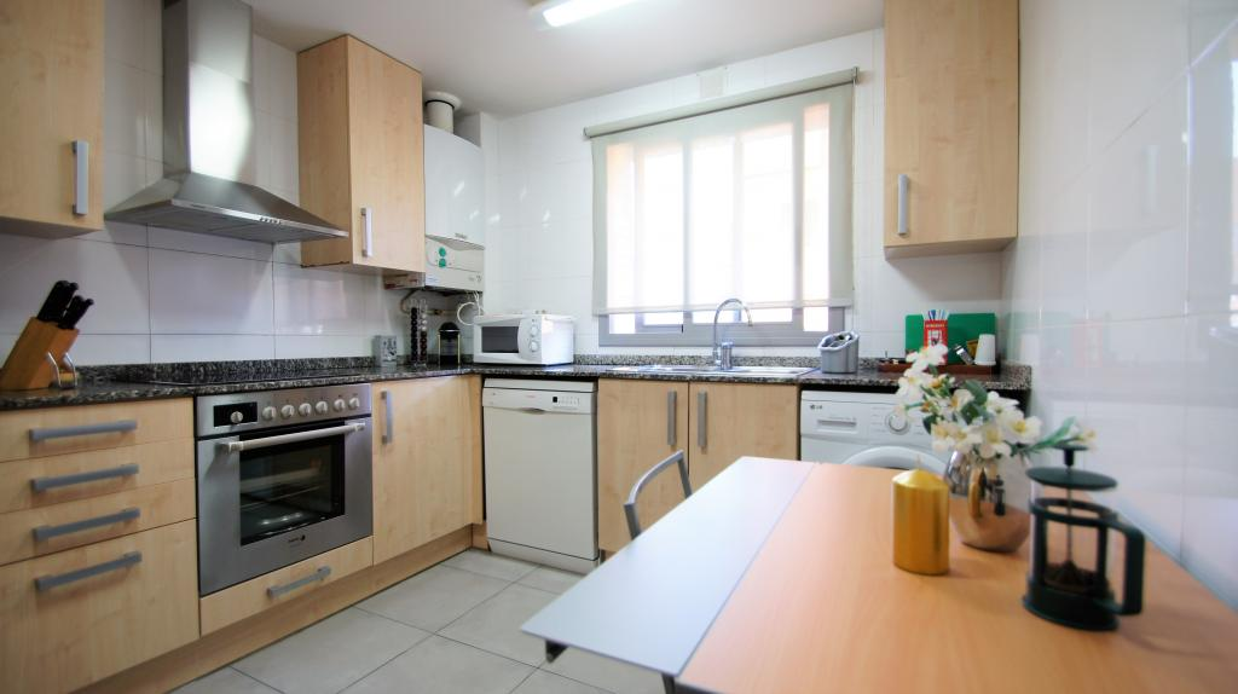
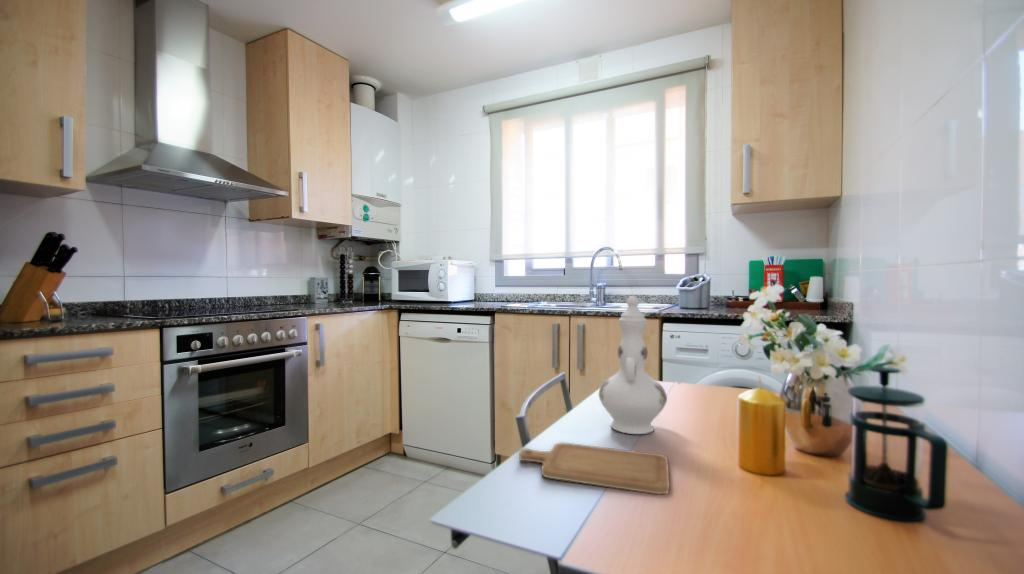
+ chinaware (632, 360)
+ chopping board (590, 463)
